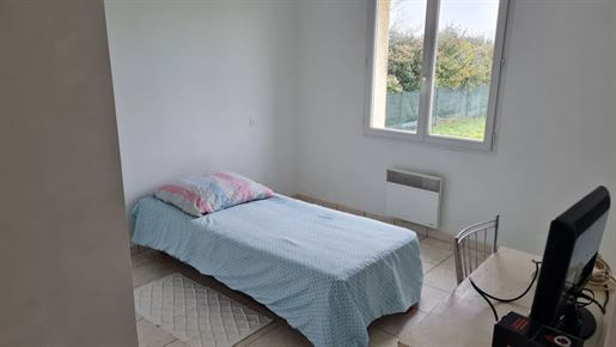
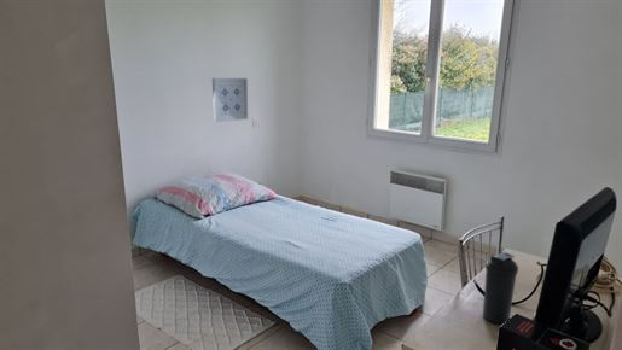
+ wall art (231, 99)
+ water bottle (499, 286)
